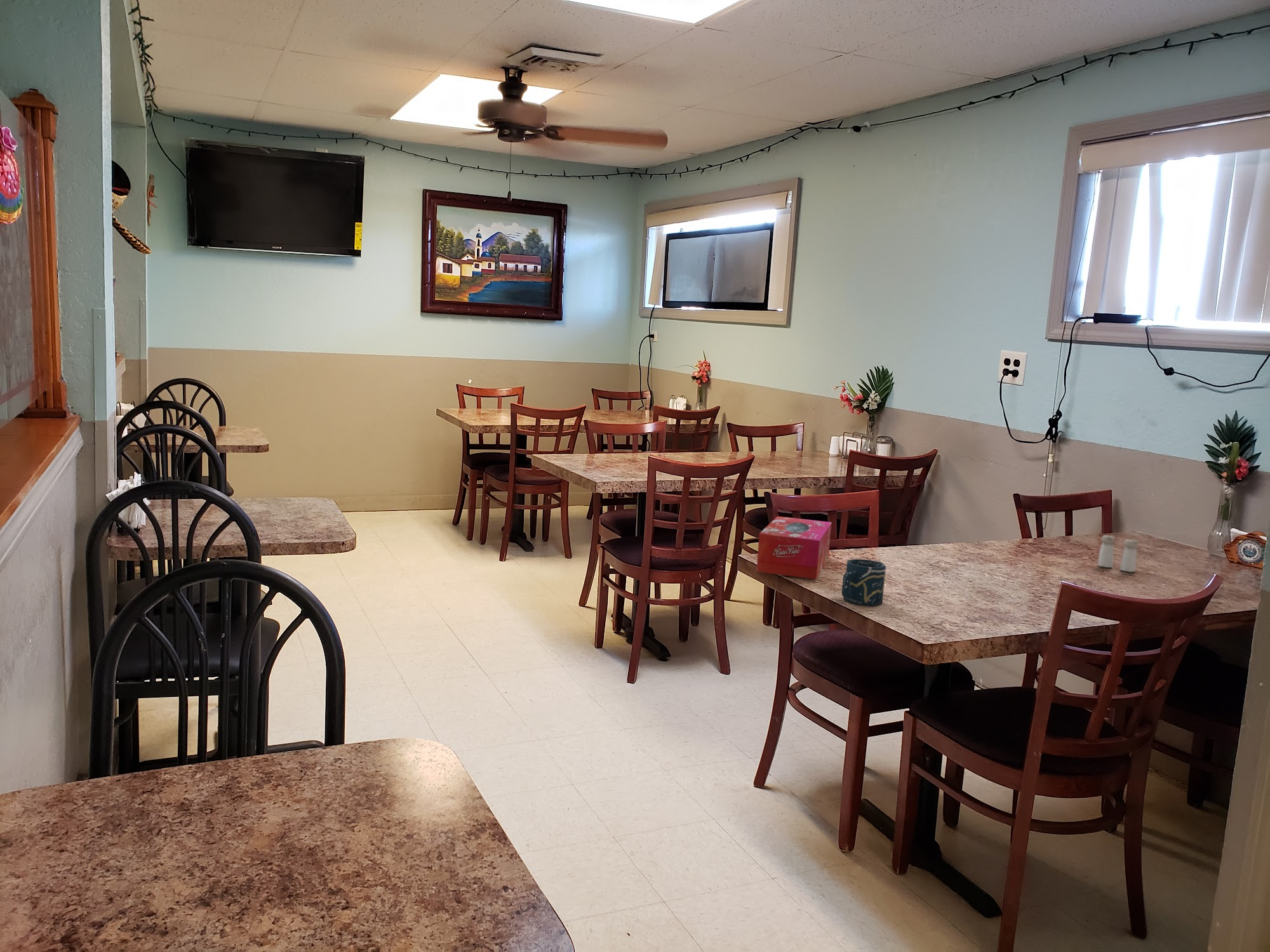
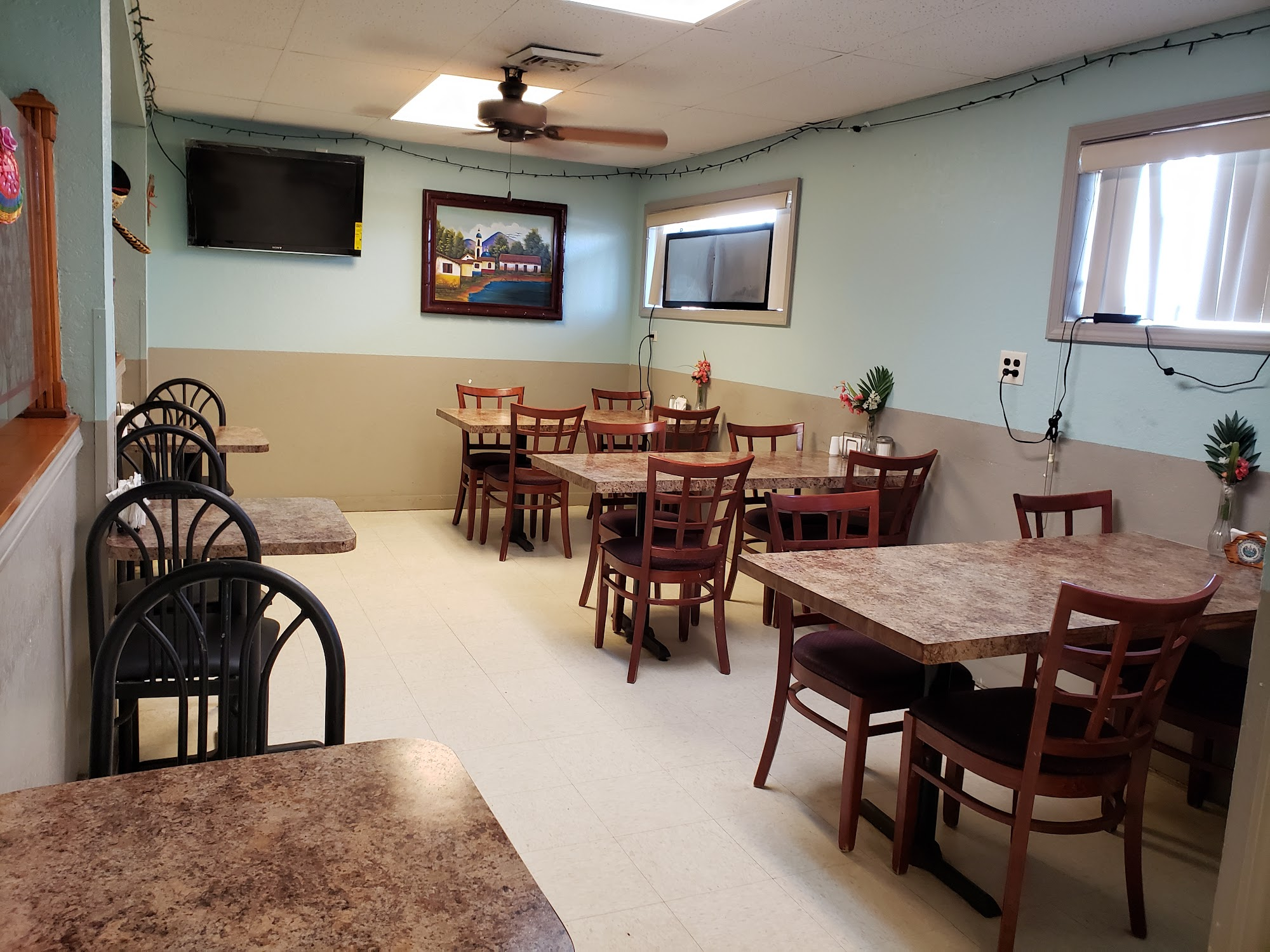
- tissue box (795, 546)
- salt and pepper shaker (1113, 553)
- cup (860, 583)
